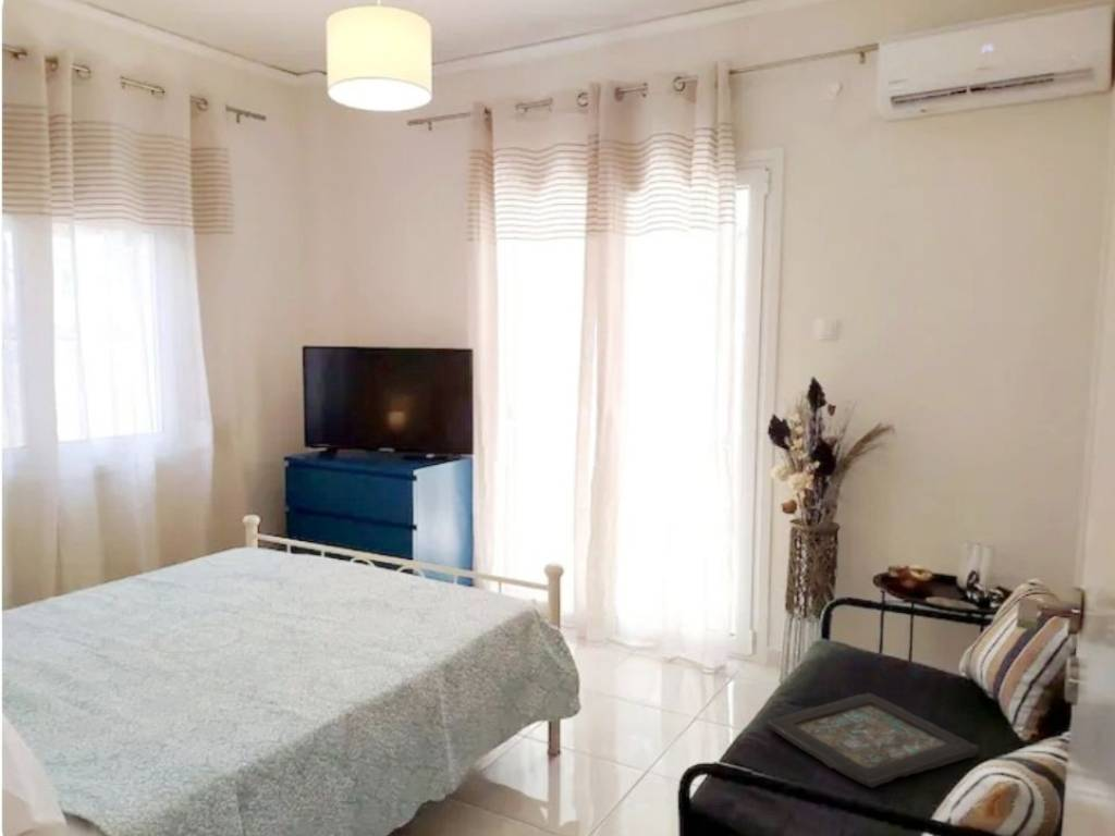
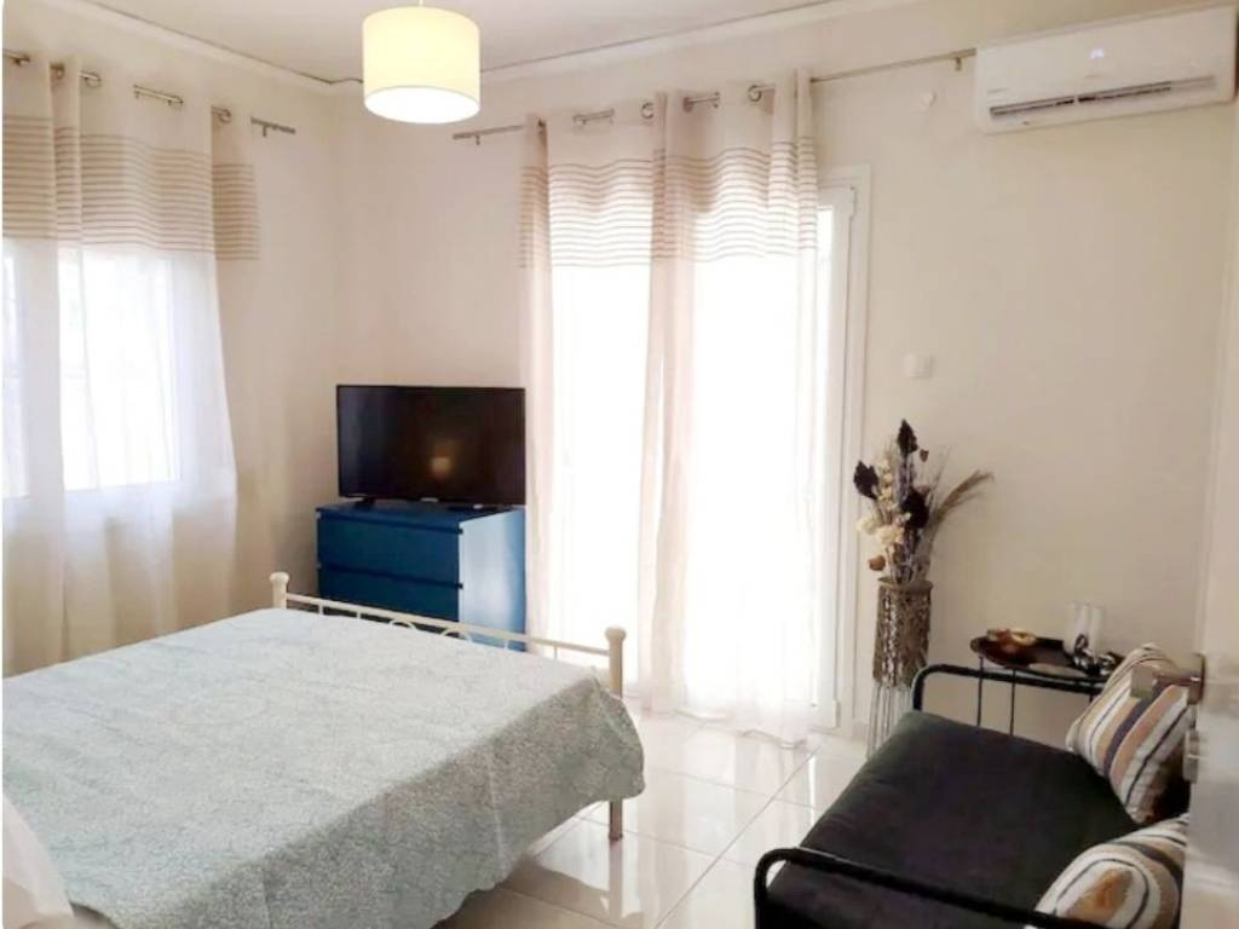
- decorative tray (869, 736)
